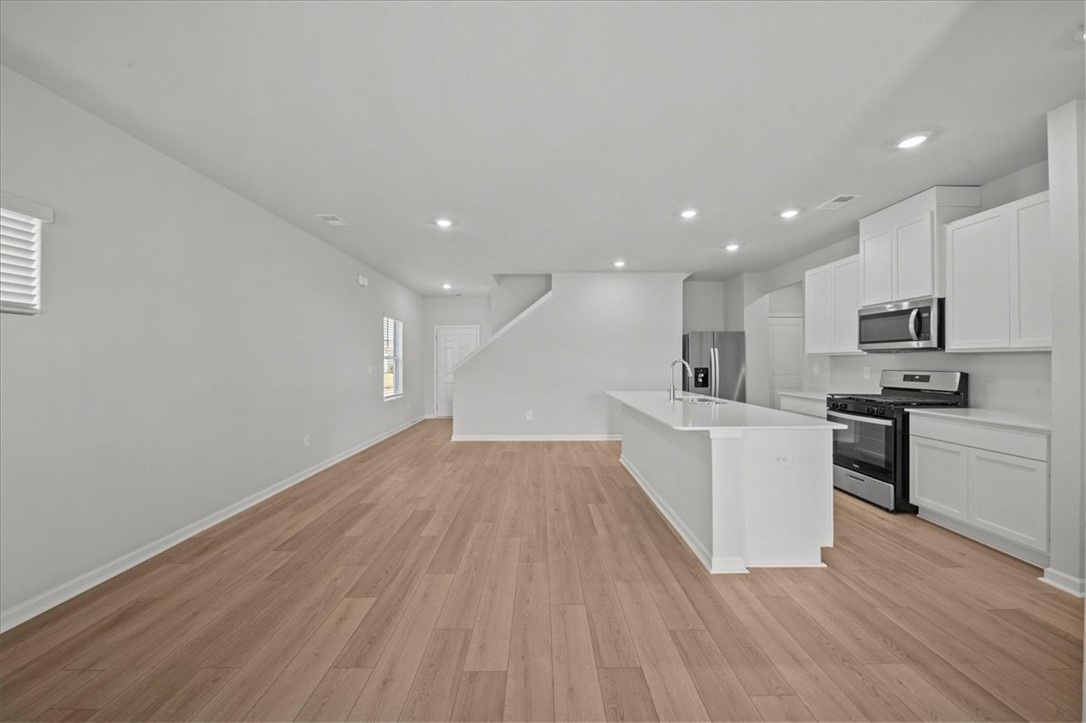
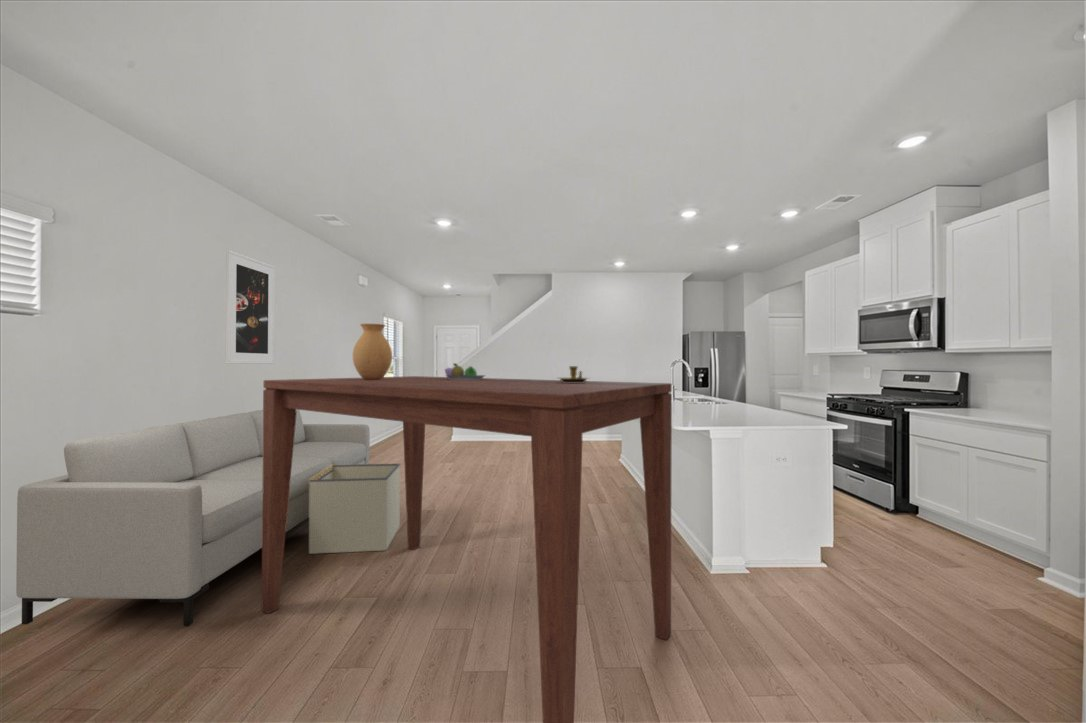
+ dining table (421, 501)
+ sofa (254, 476)
+ vase (372, 351)
+ storage bin (357, 504)
+ fruit bowl (465, 370)
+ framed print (252, 311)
+ candlestick (573, 374)
